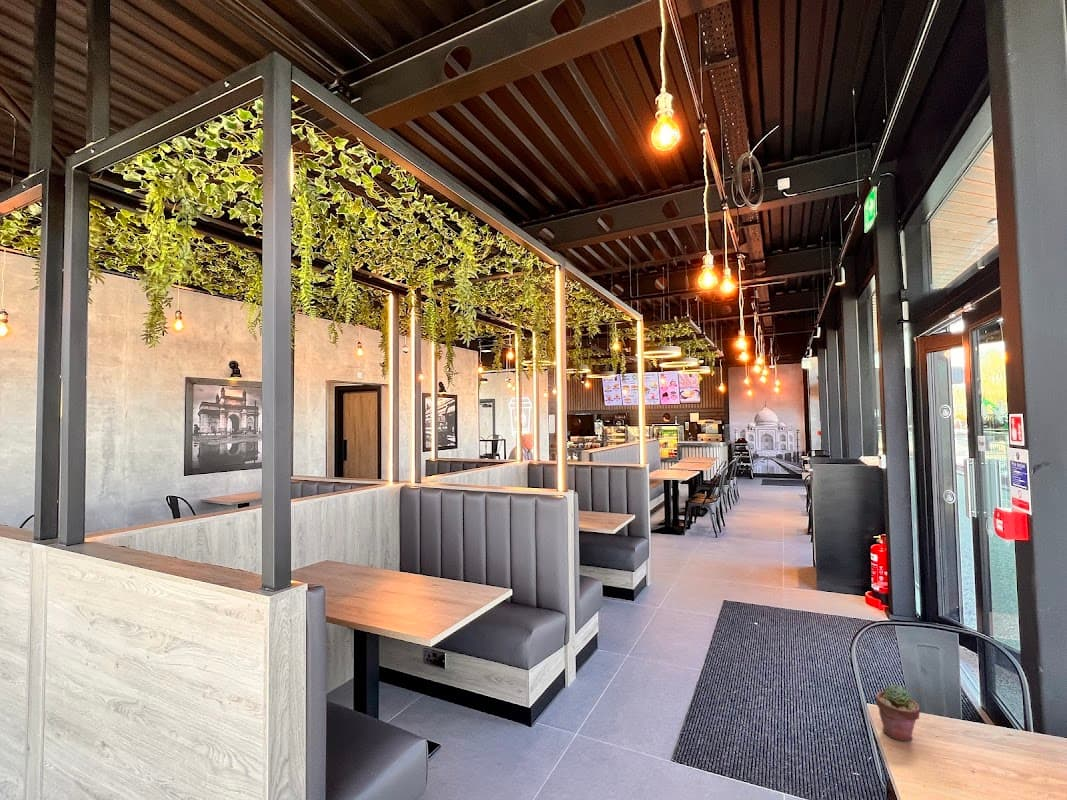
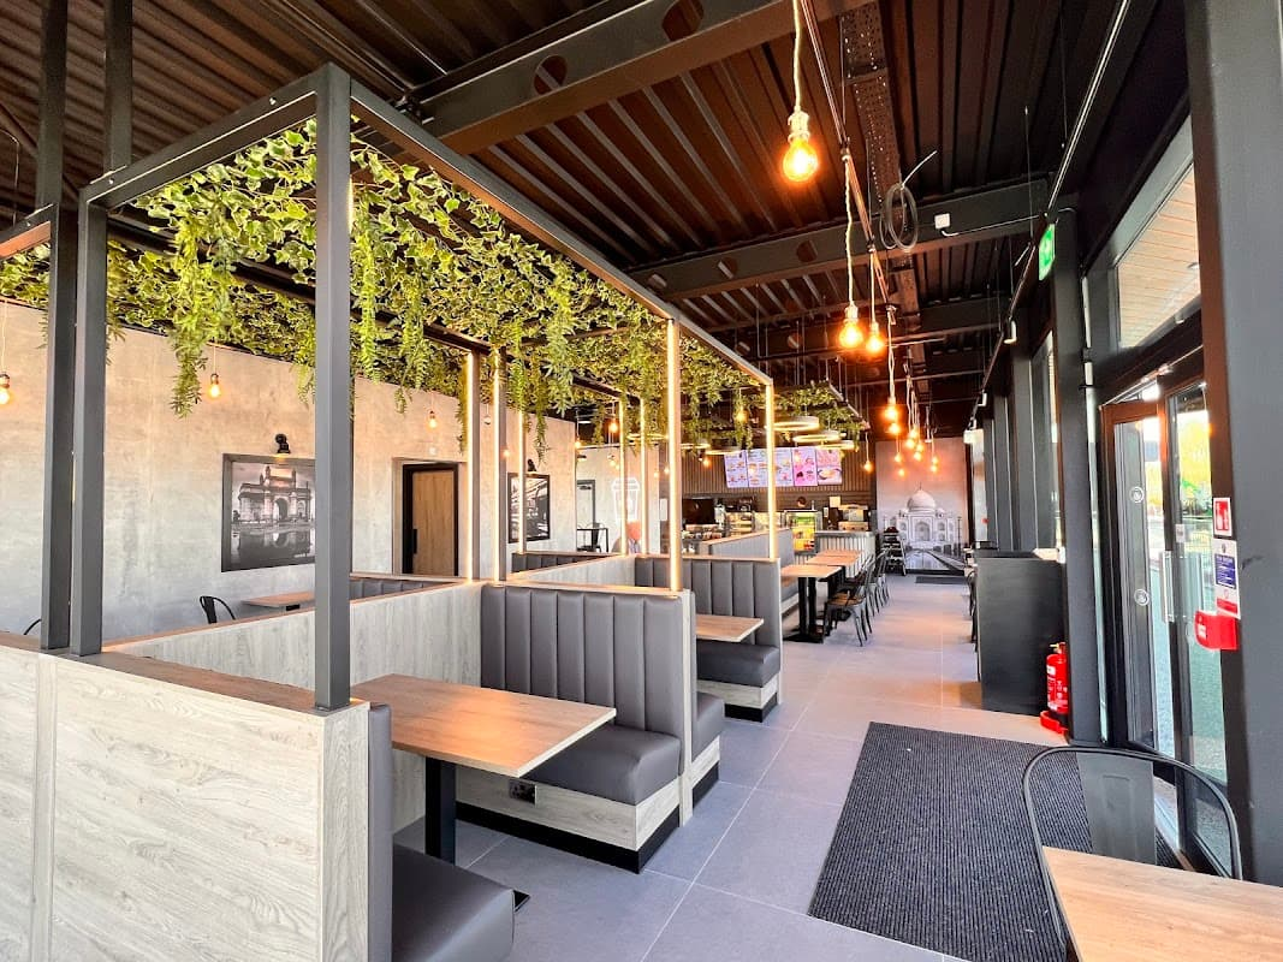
- potted succulent (897, 710)
